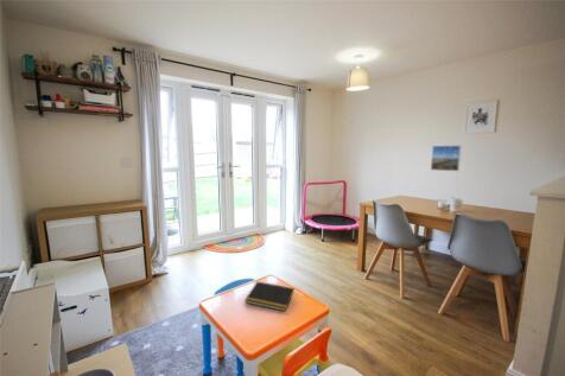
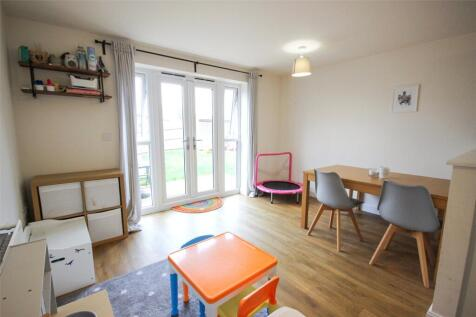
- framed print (445, 158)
- notepad (269, 294)
